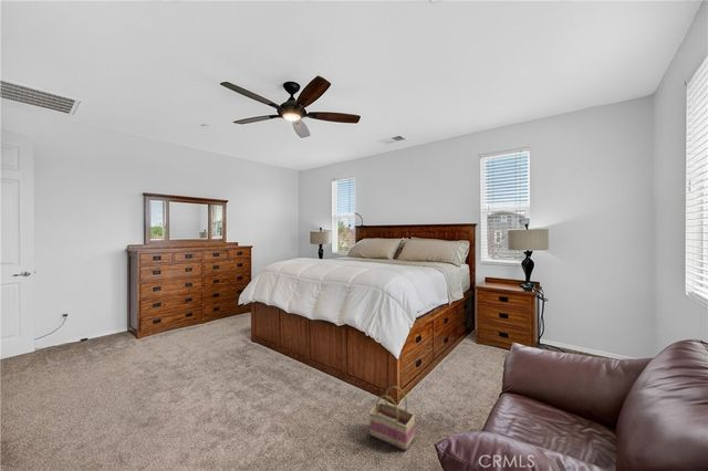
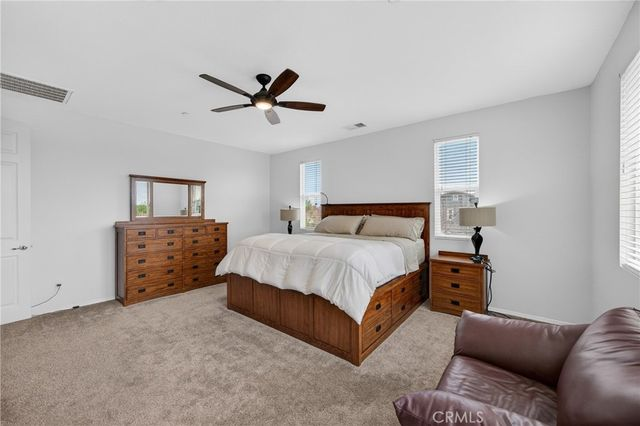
- basket (392, 414)
